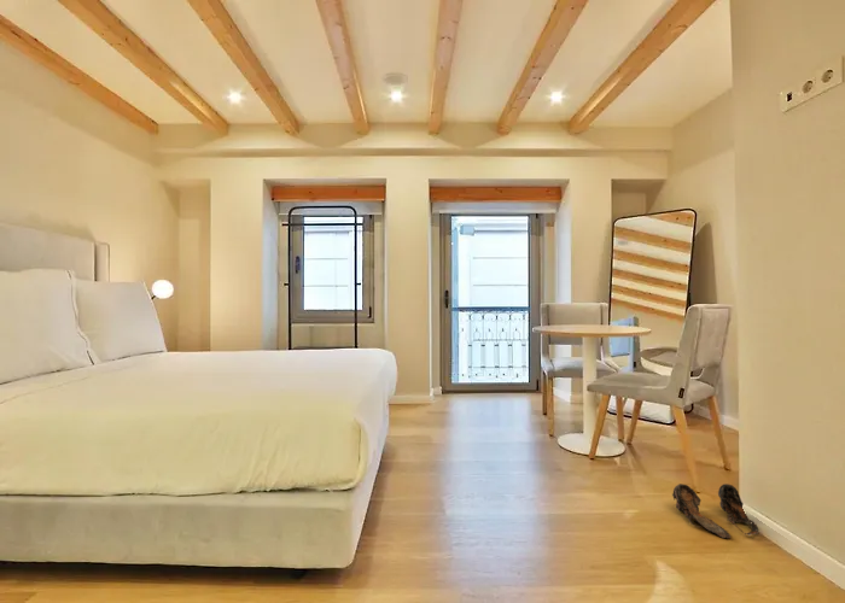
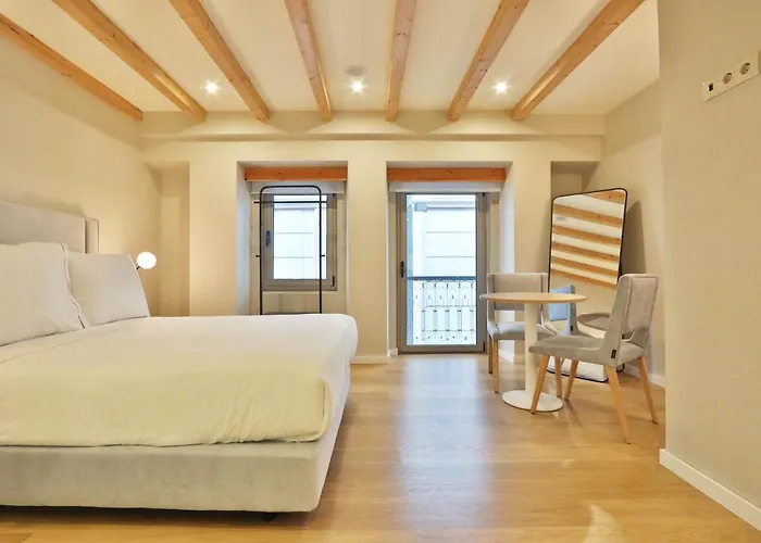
- shoes (719, 503)
